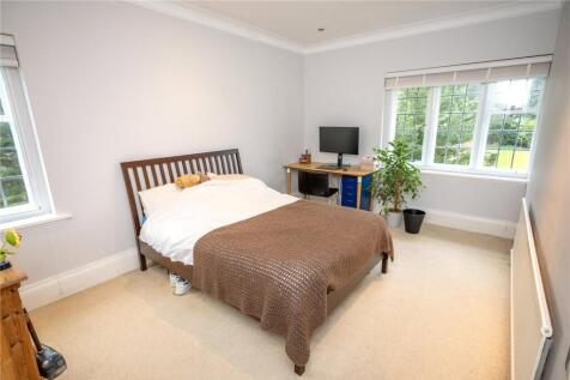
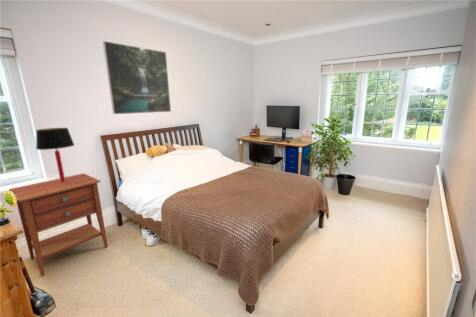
+ nightstand (63, 219)
+ table lamp (57, 156)
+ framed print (141, 81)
